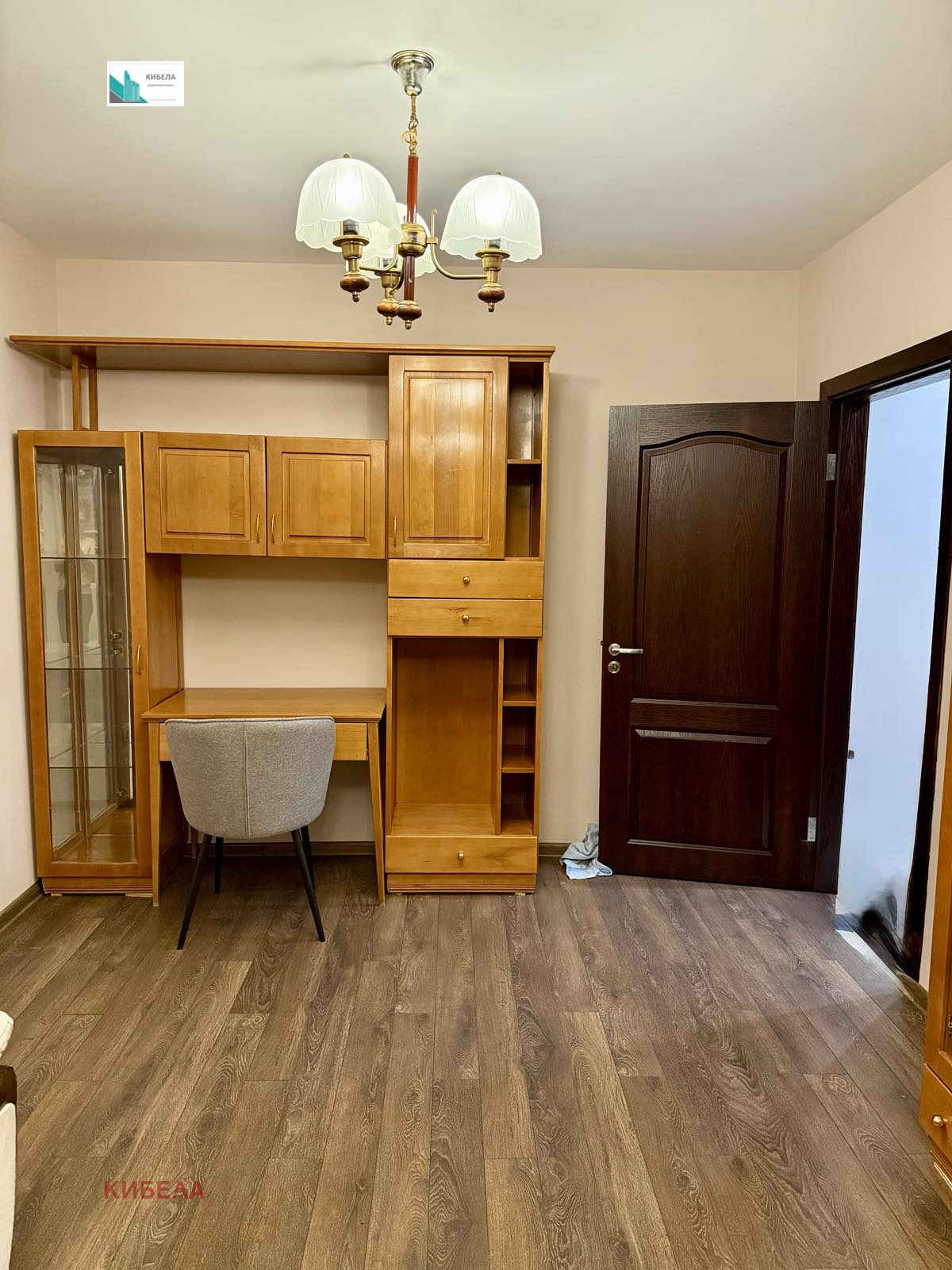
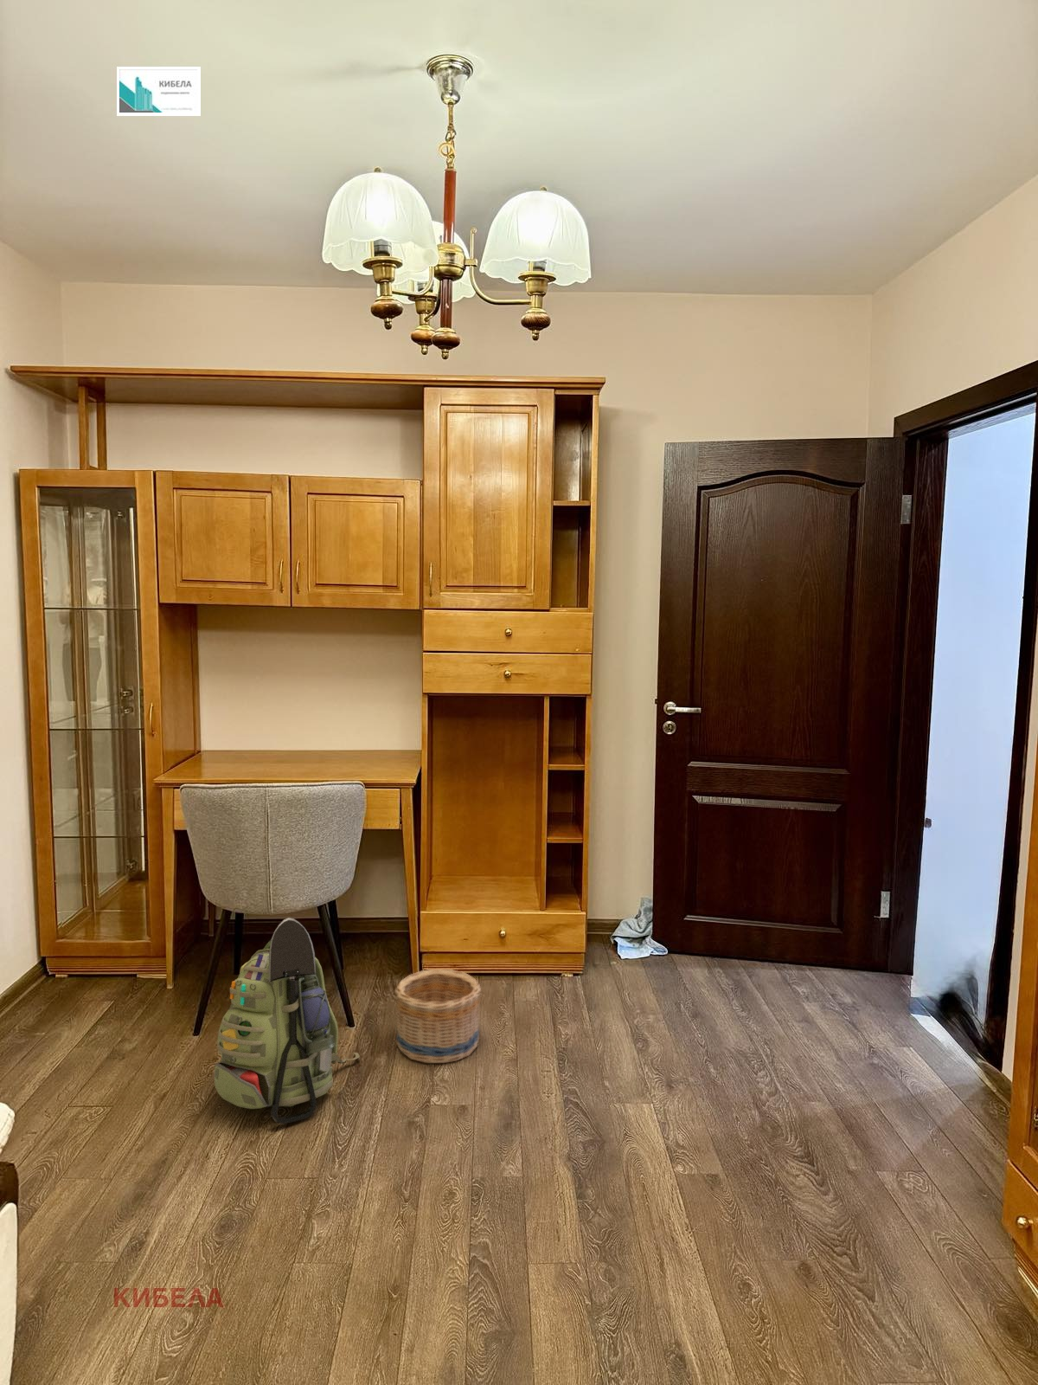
+ basket (437, 1013)
+ backpack (290, 999)
